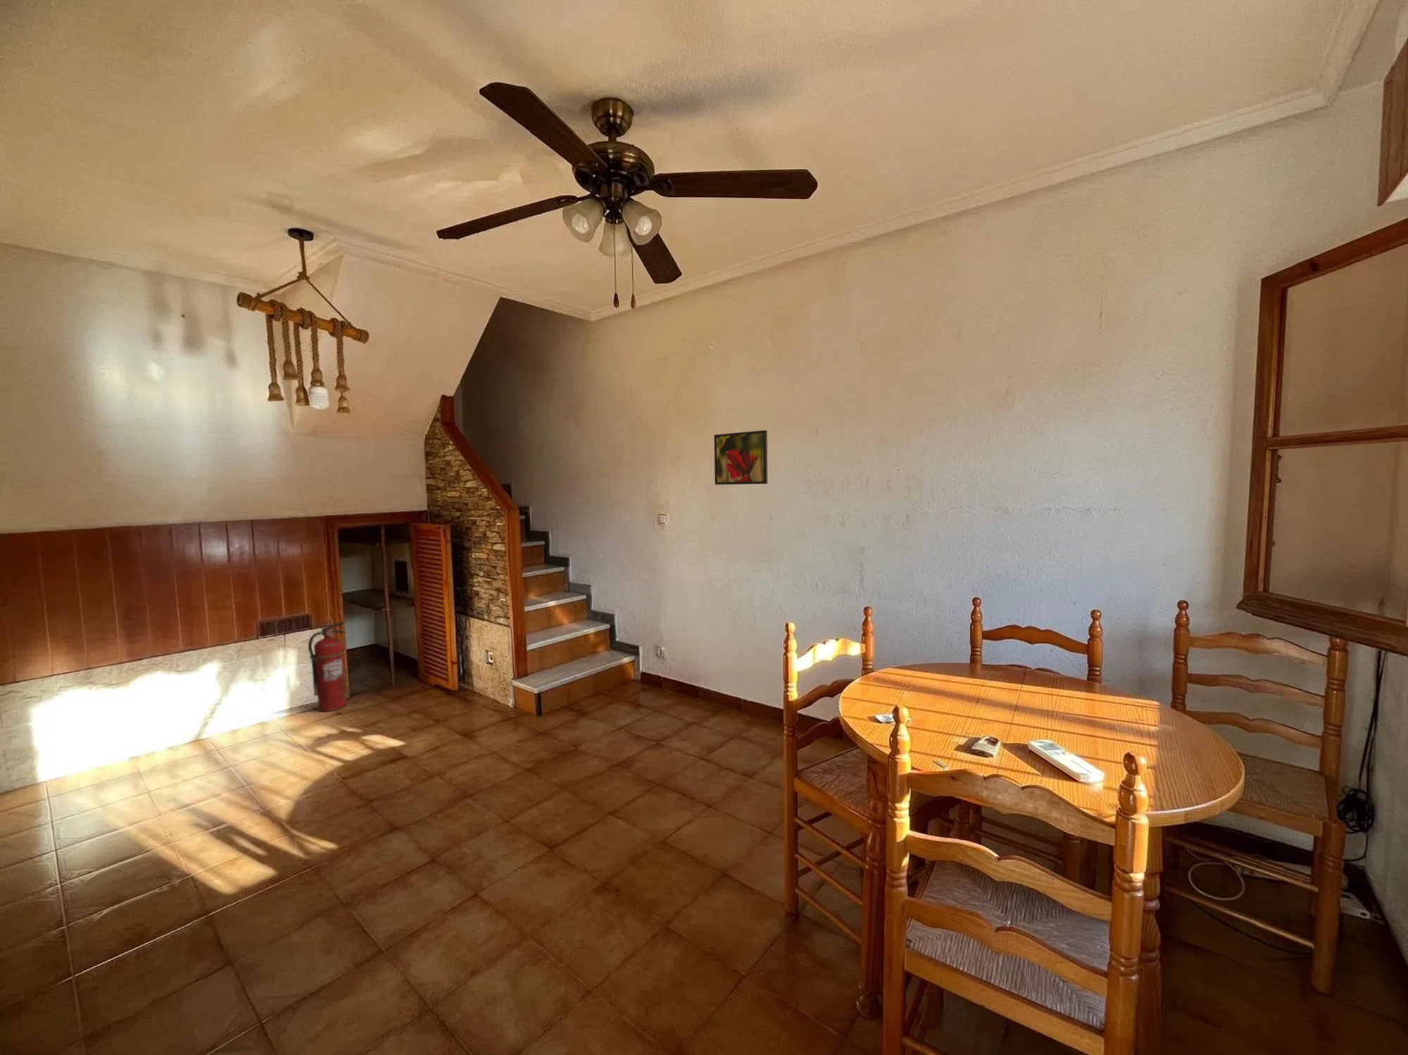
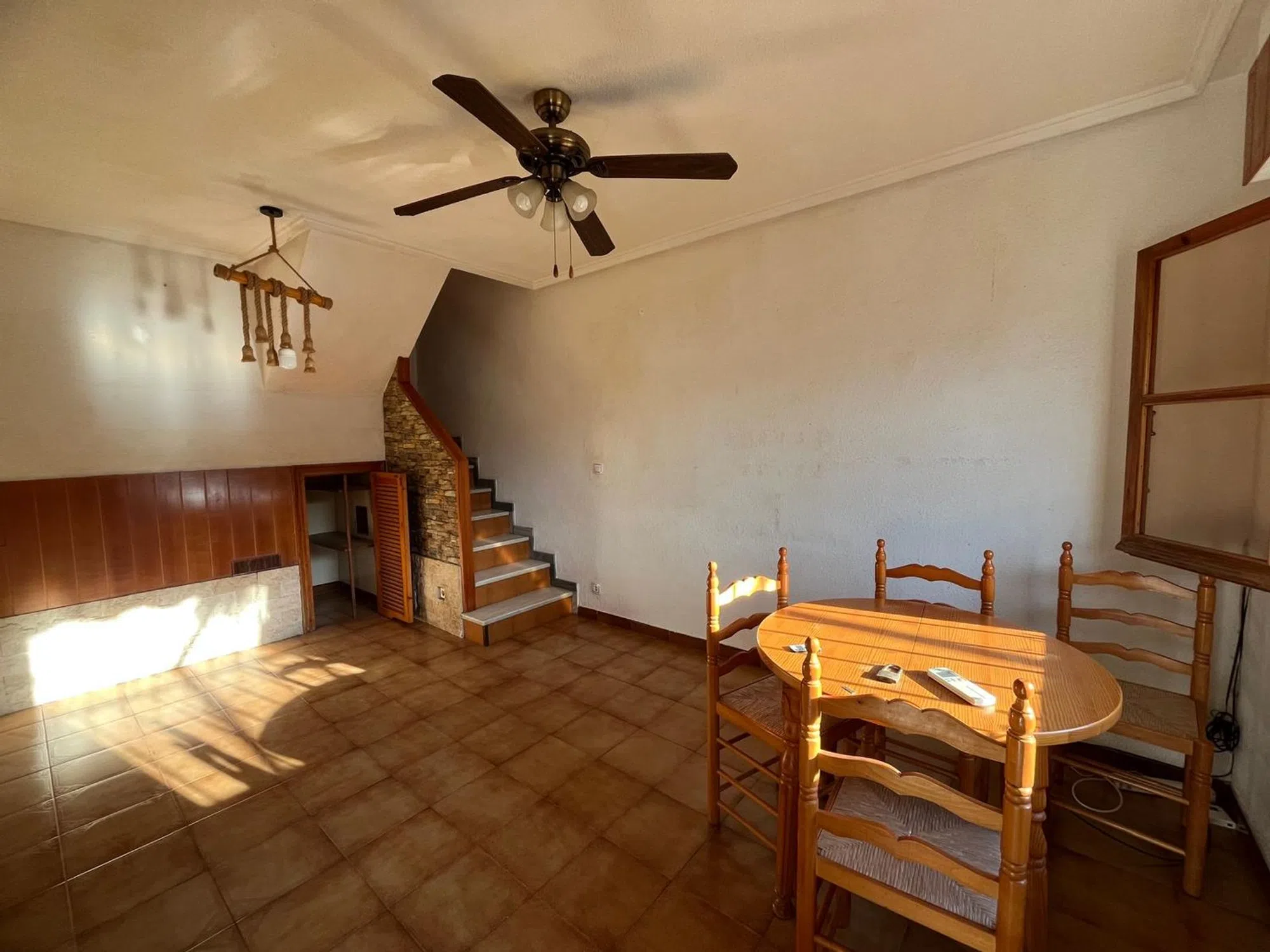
- fire extinguisher (329, 666)
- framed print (739, 458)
